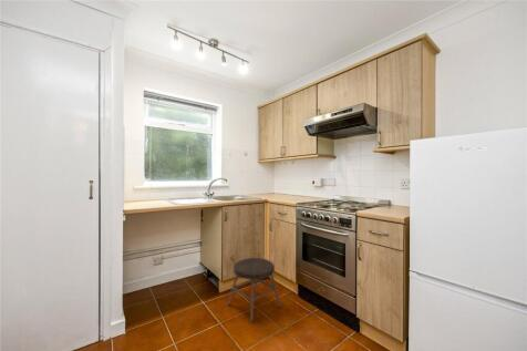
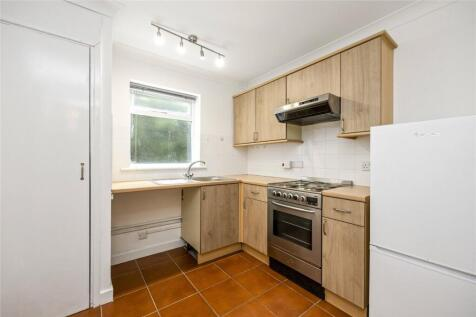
- stool (252, 286)
